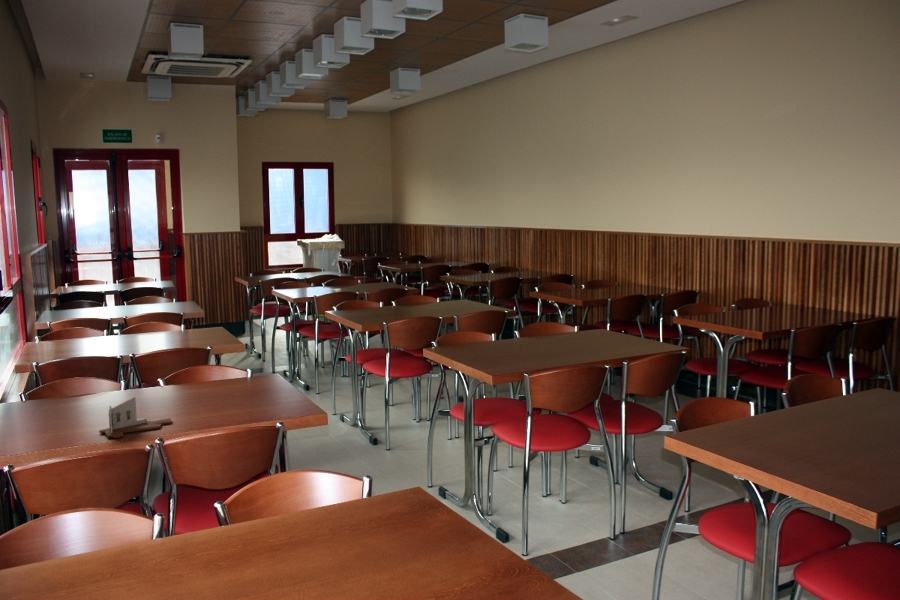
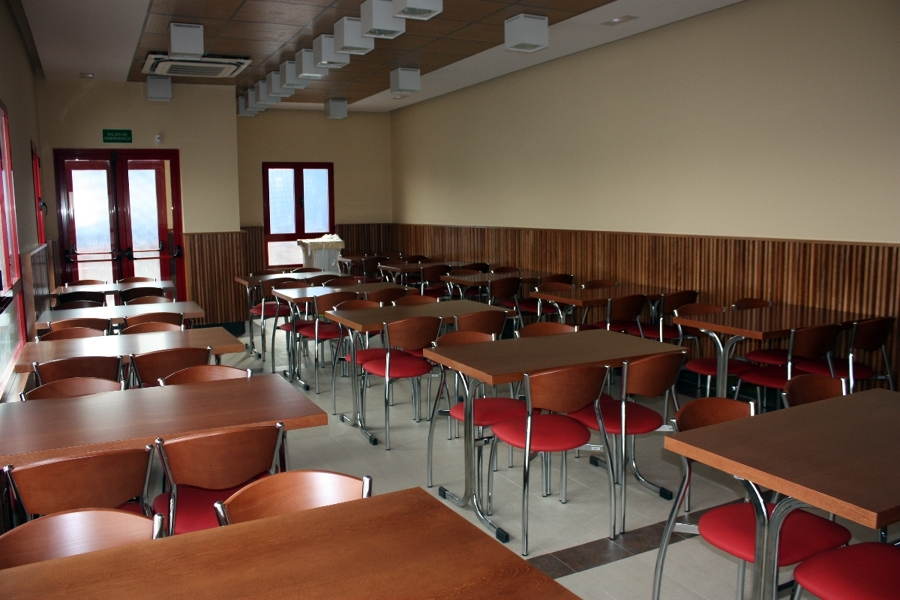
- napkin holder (135, 413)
